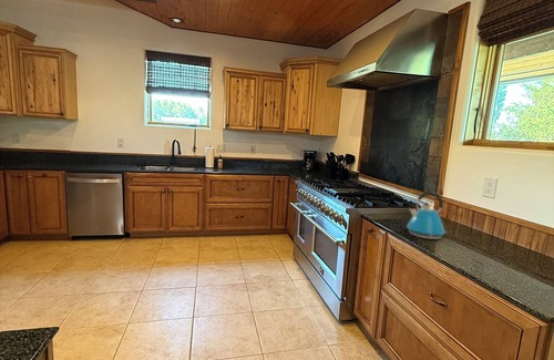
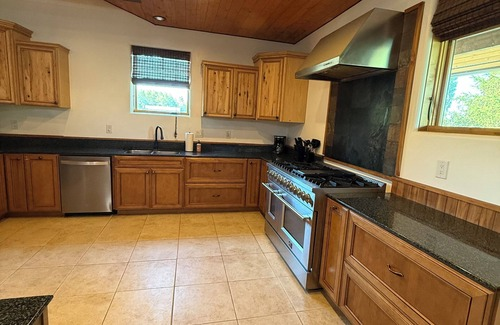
- kettle (428, 213)
